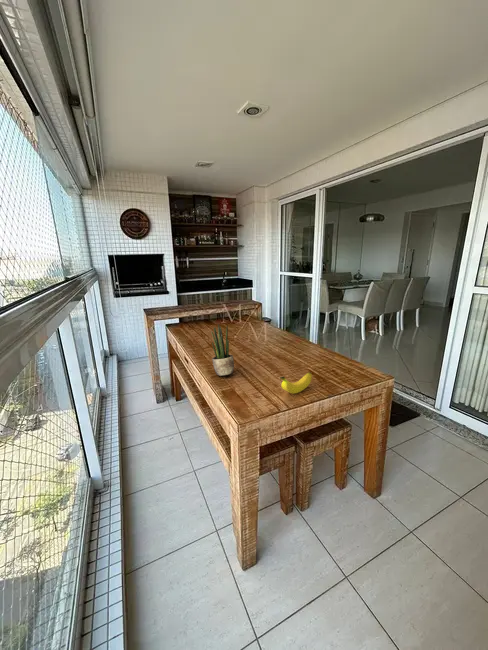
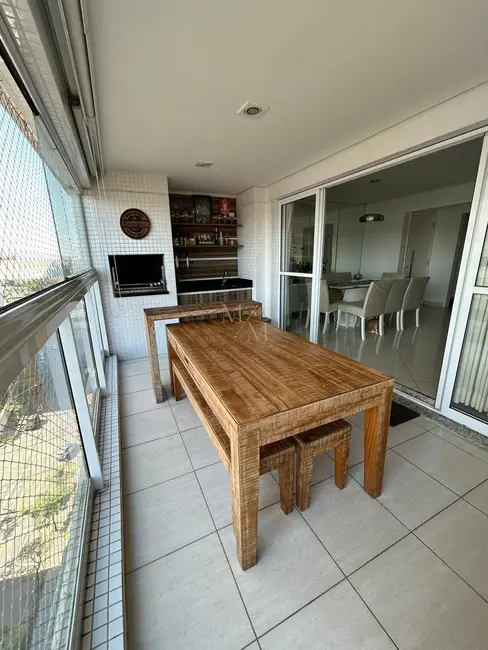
- banana (296, 382)
- potted plant (221, 348)
